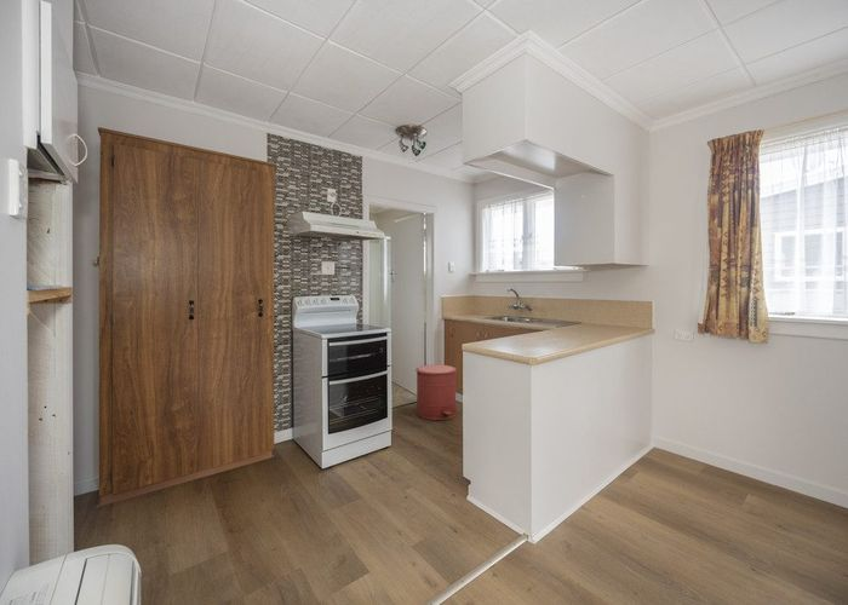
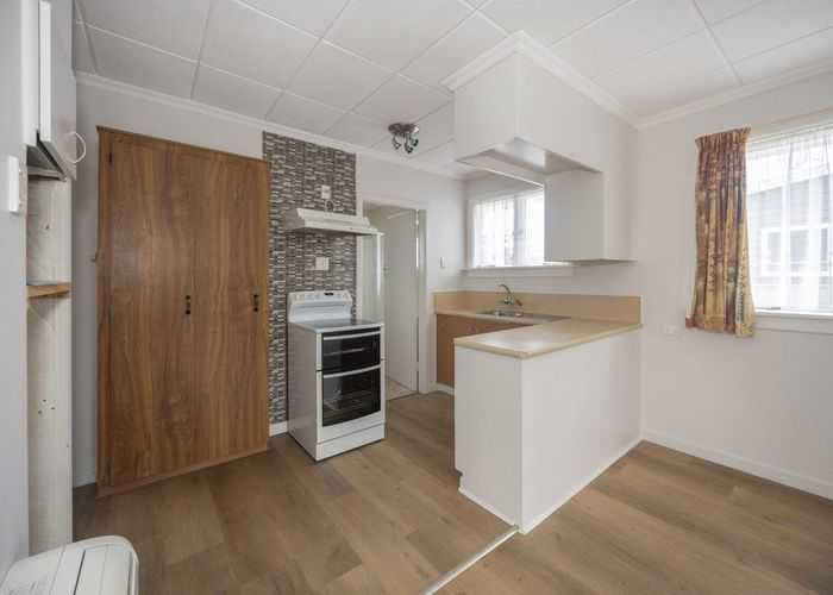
- trash can (436, 390)
